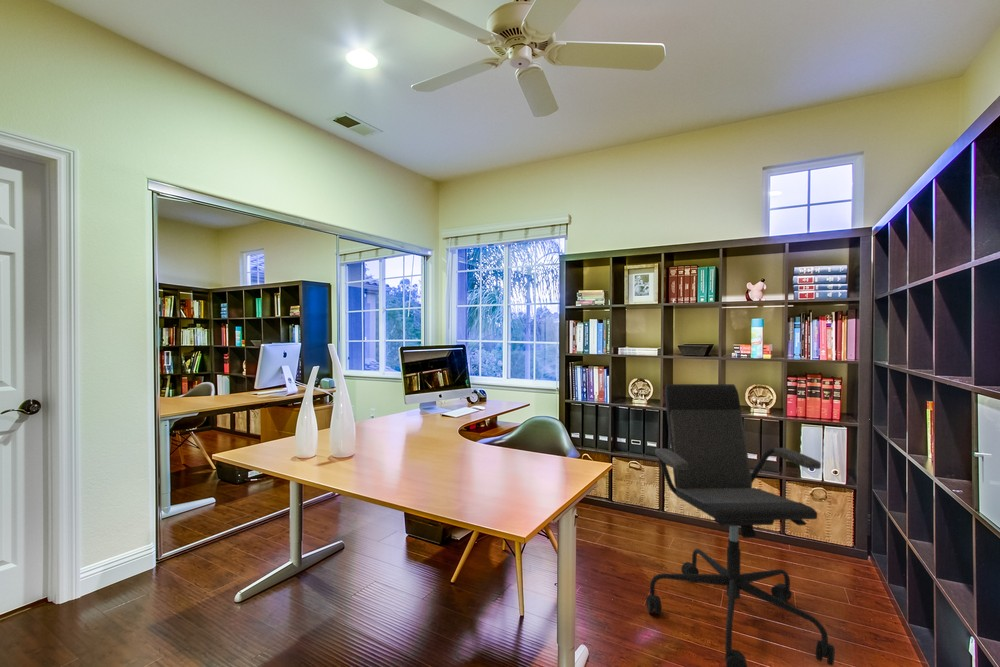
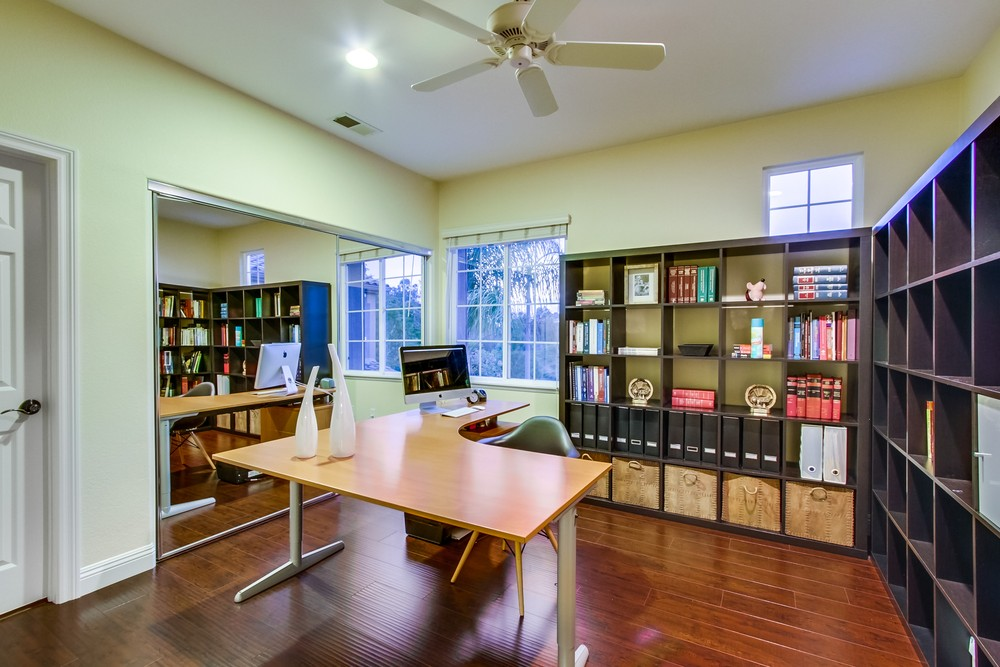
- office chair (730, 505)
